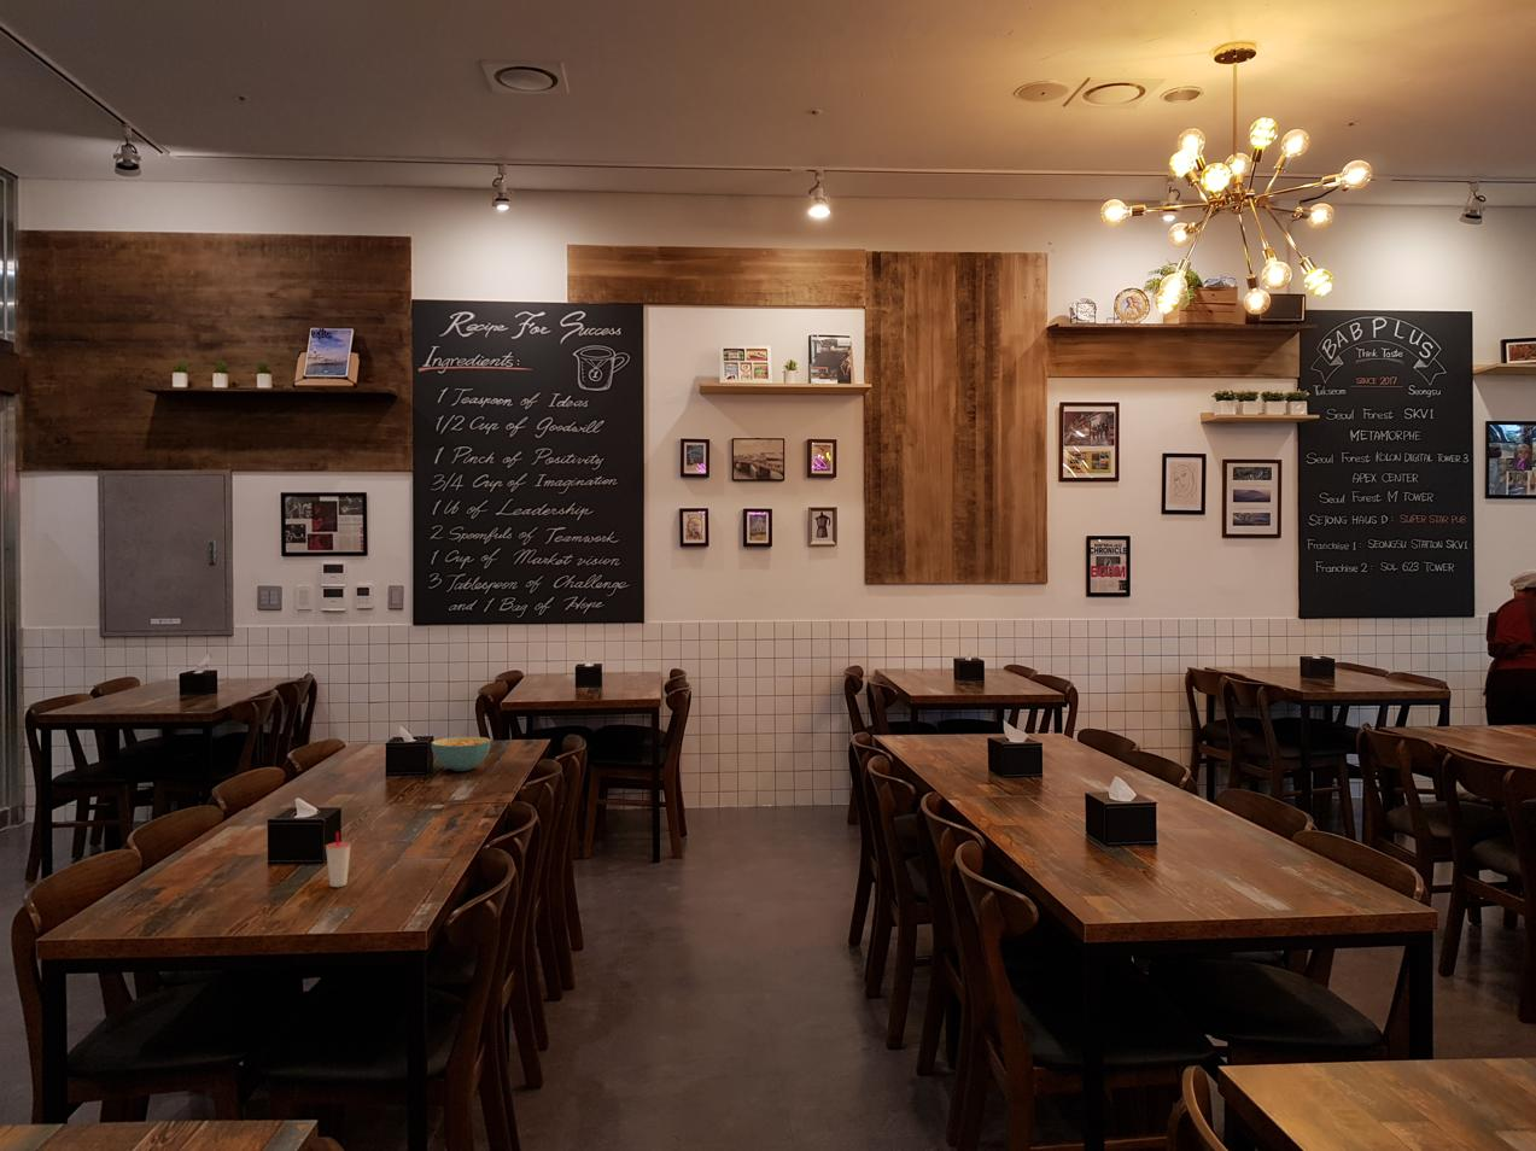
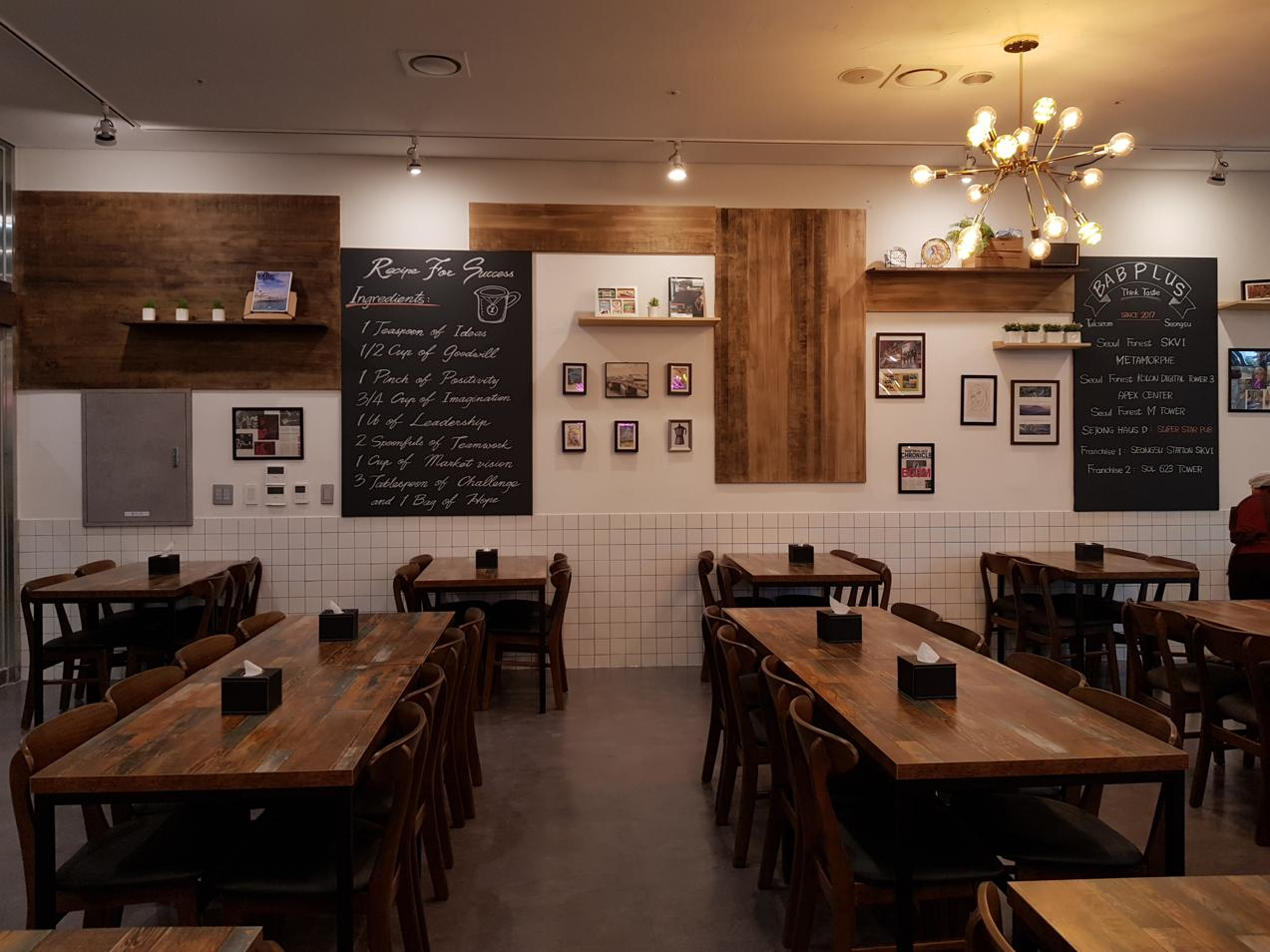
- cereal bowl (461, 756)
- cup (337, 858)
